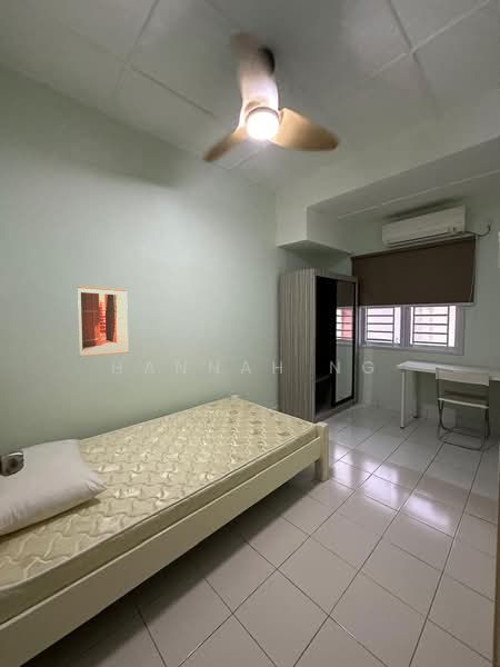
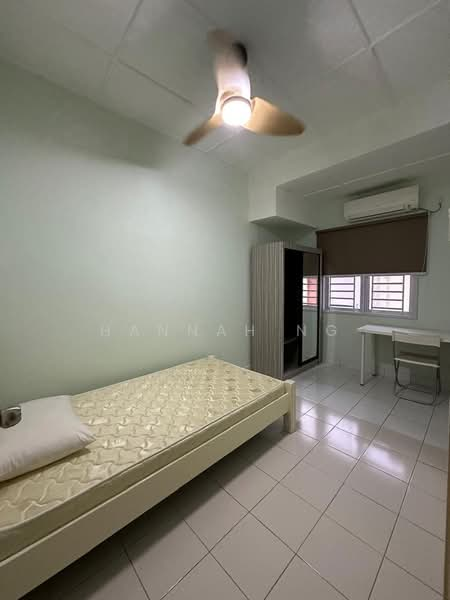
- wall art (104, 321)
